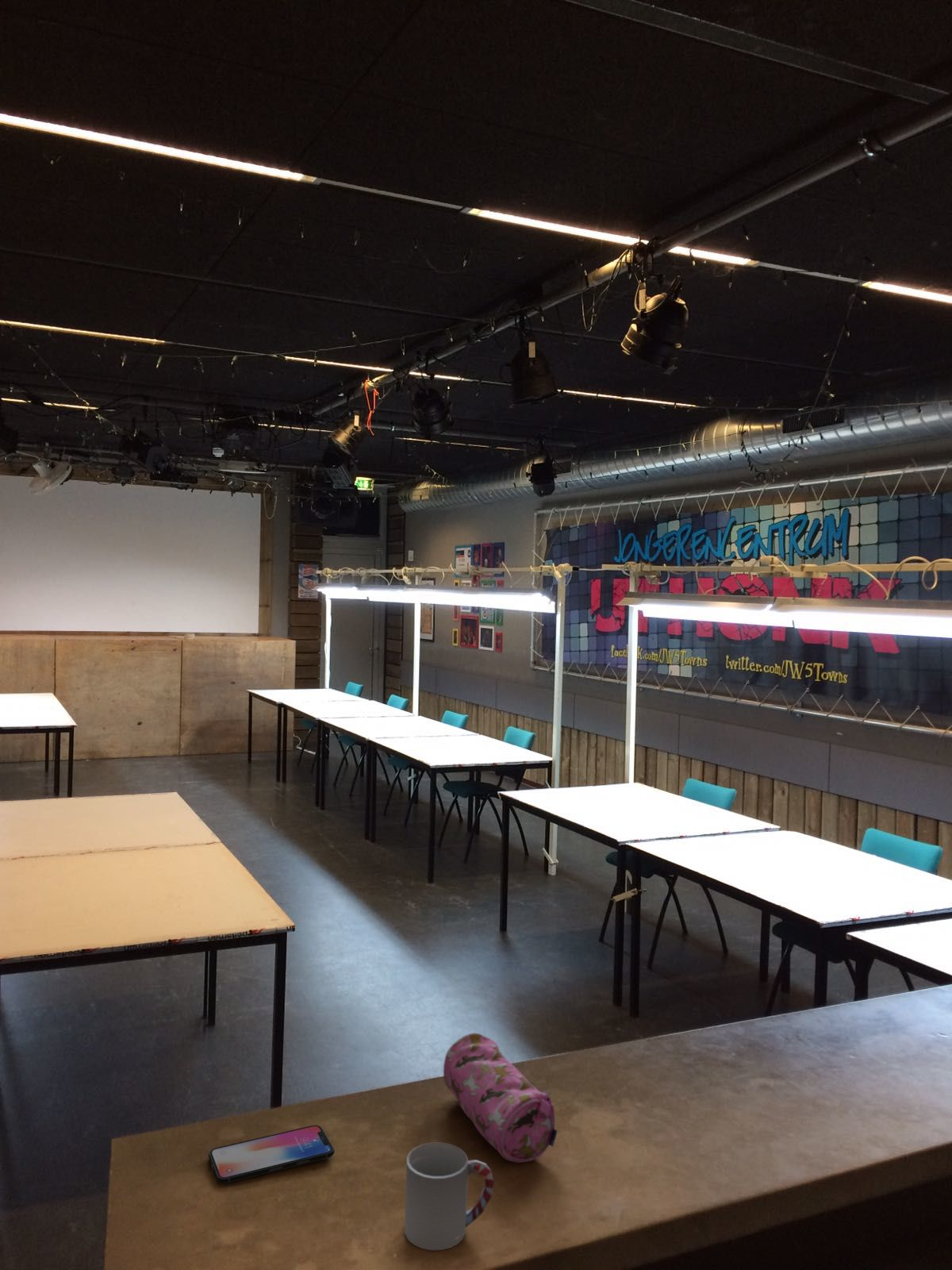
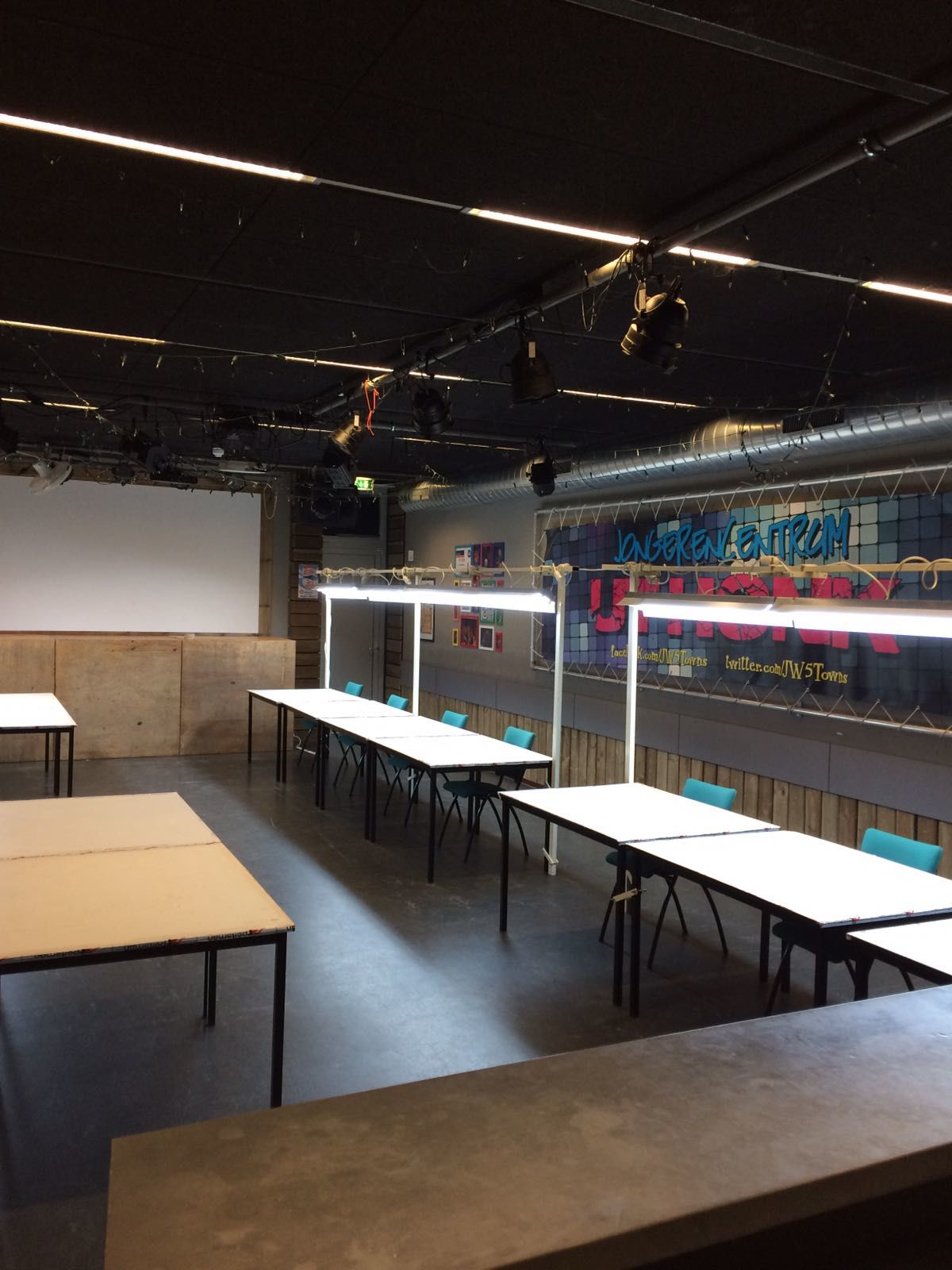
- smartphone (271, 1153)
- cup (449, 1194)
- pencil case (496, 1093)
